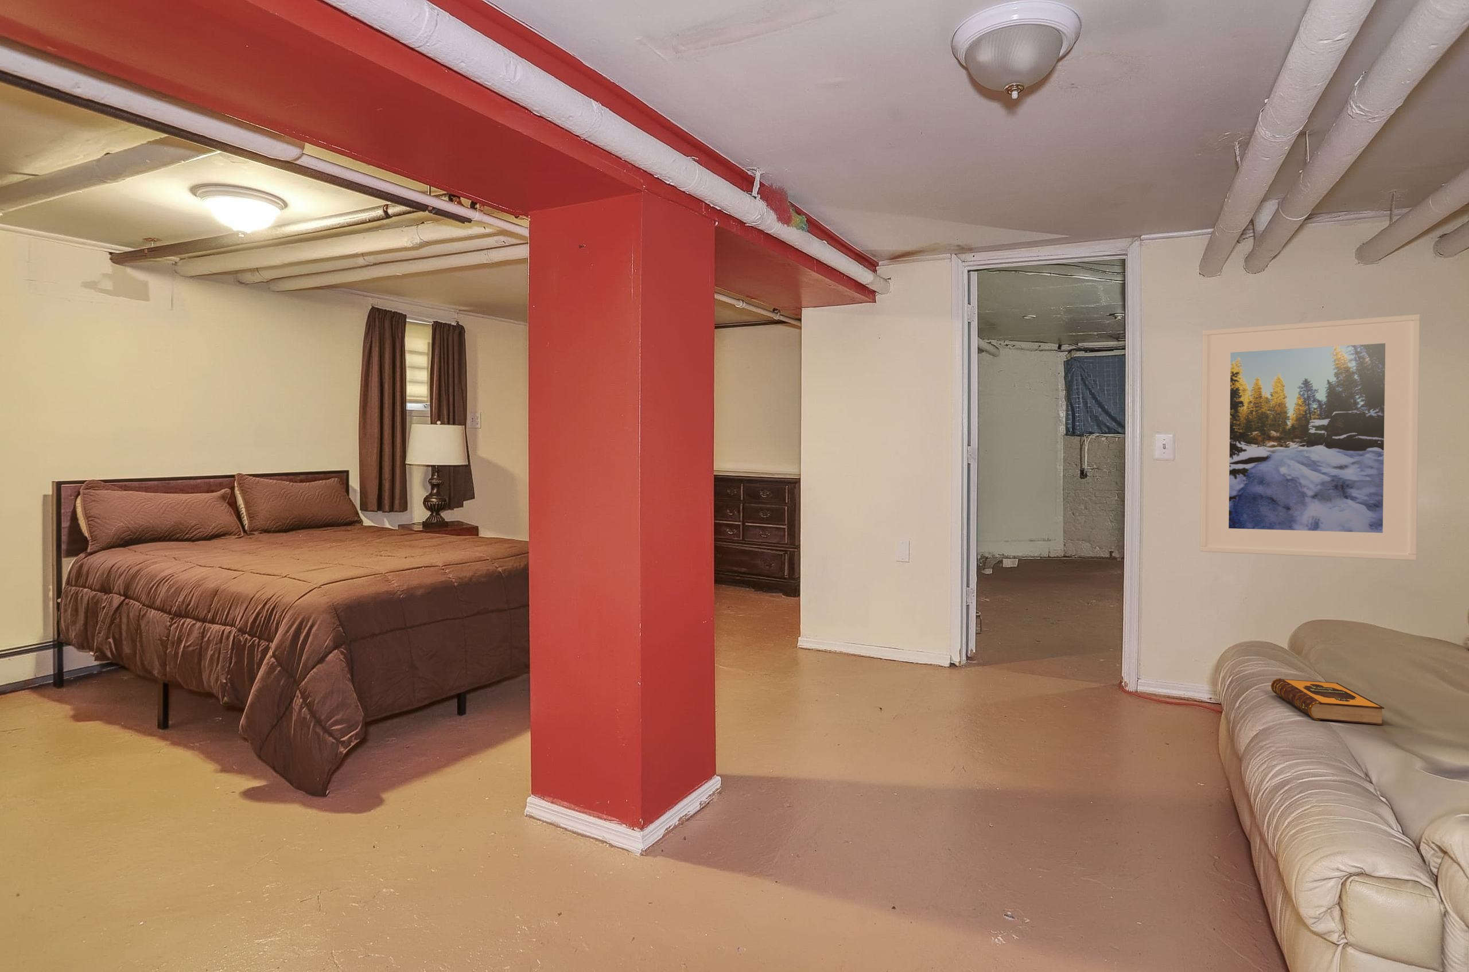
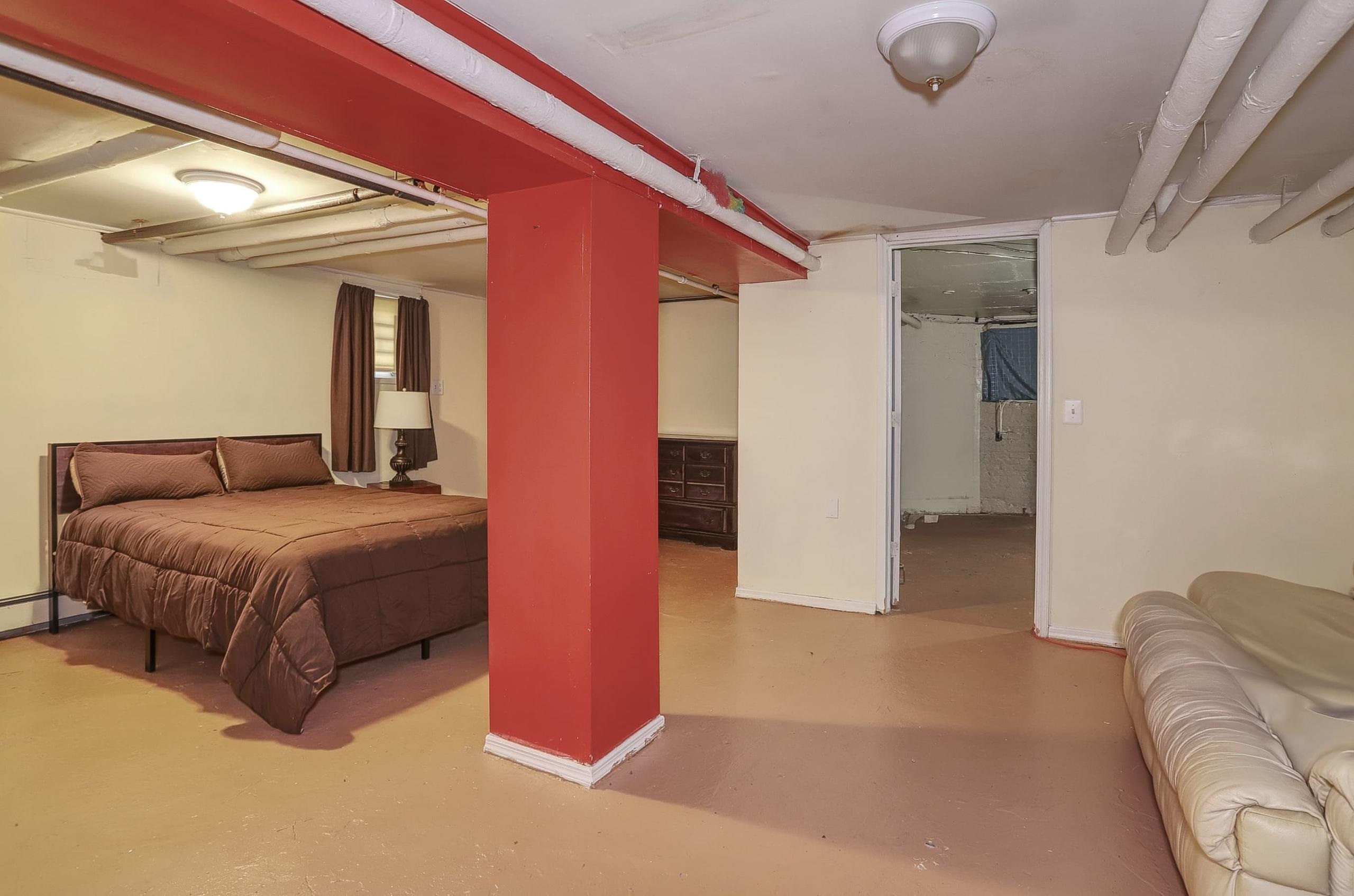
- hardback book (1324, 700)
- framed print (1303, 439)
